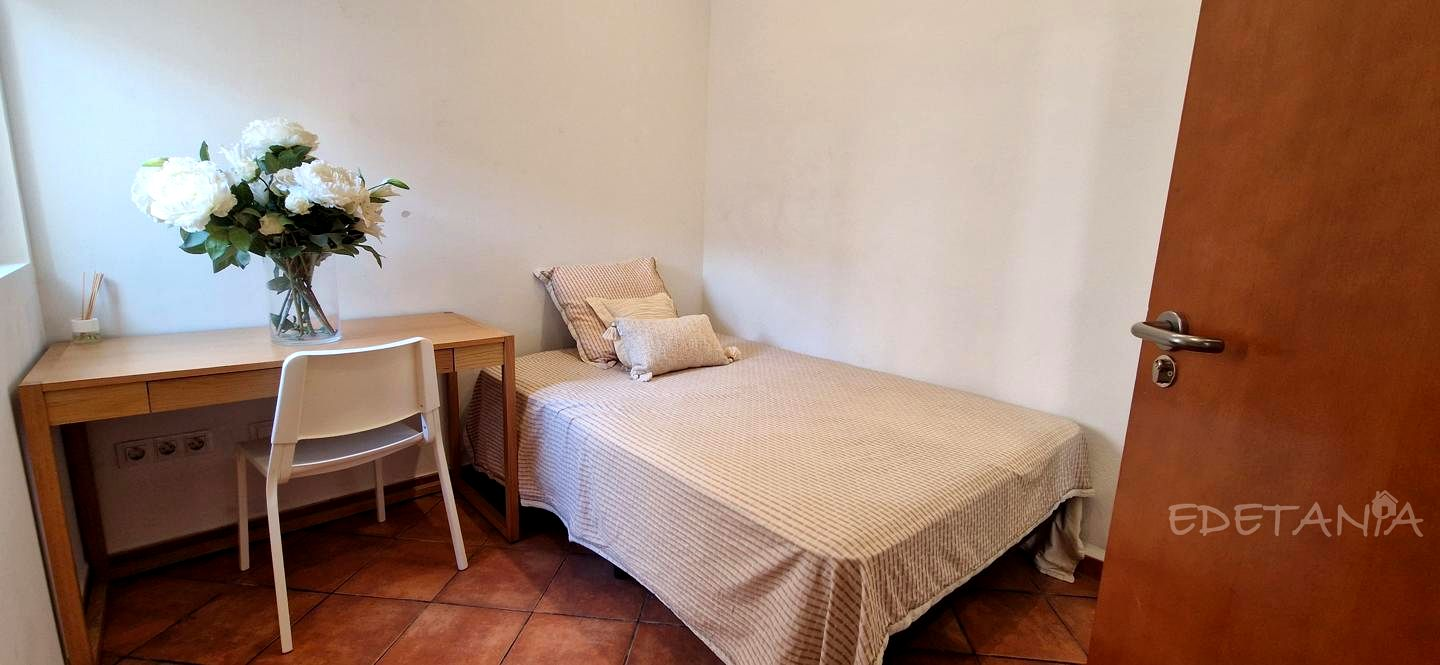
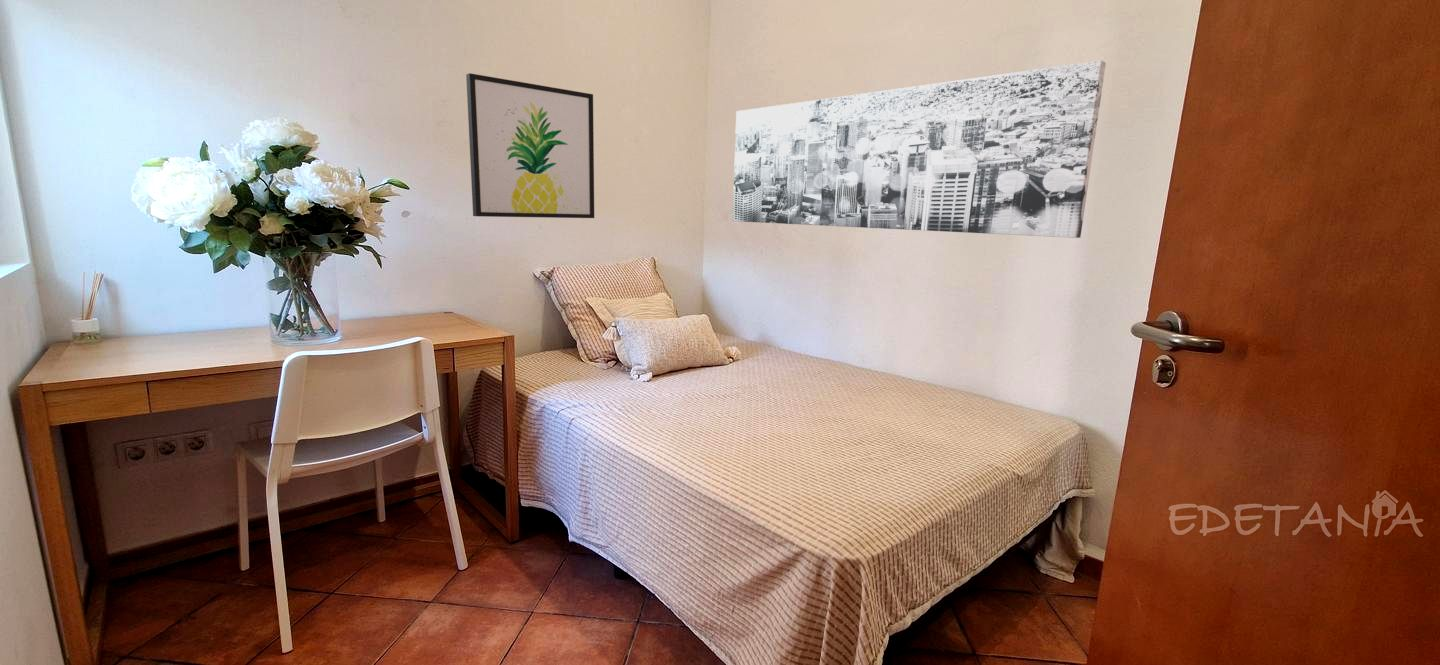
+ wall art (535, 152)
+ wall art (873, 161)
